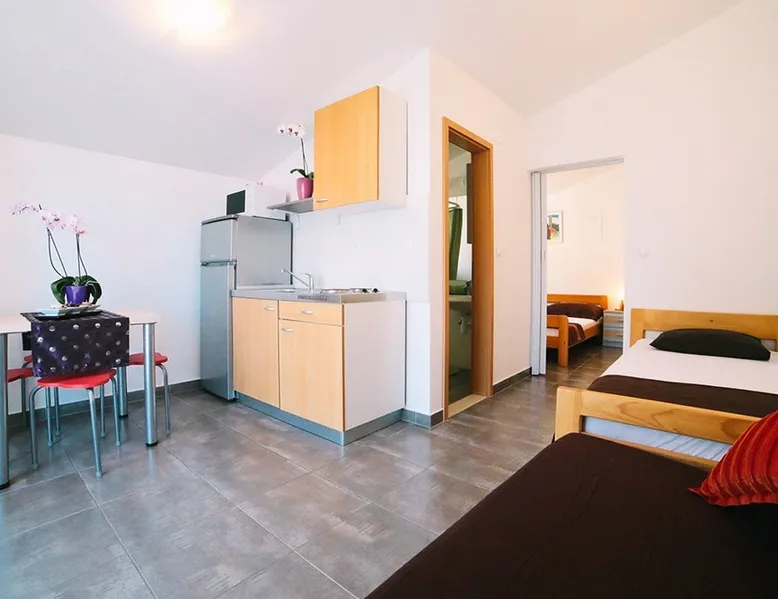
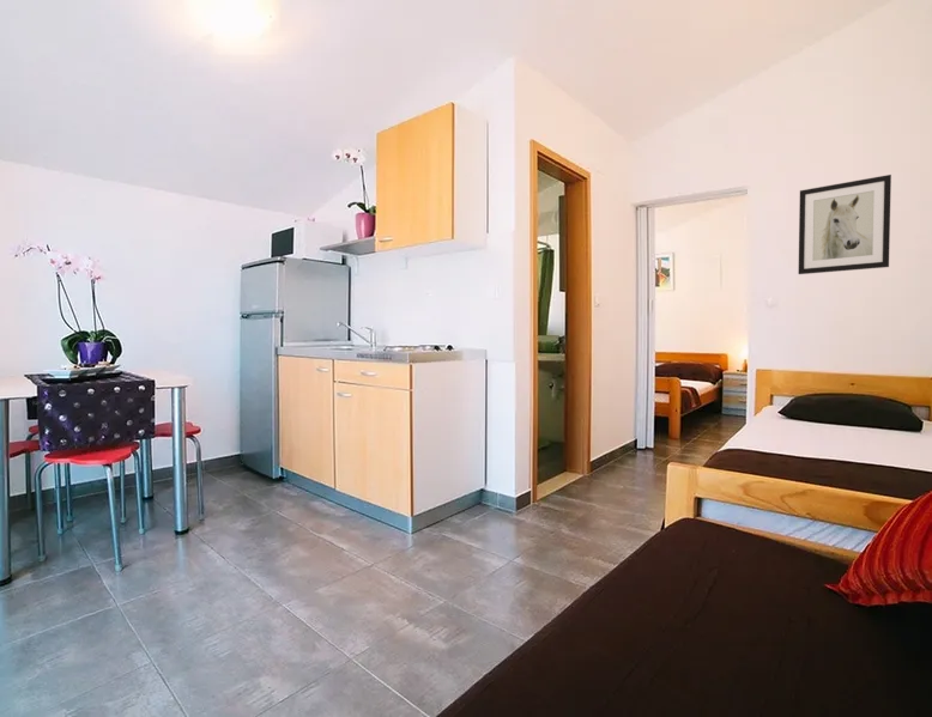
+ wall art (842, 226)
